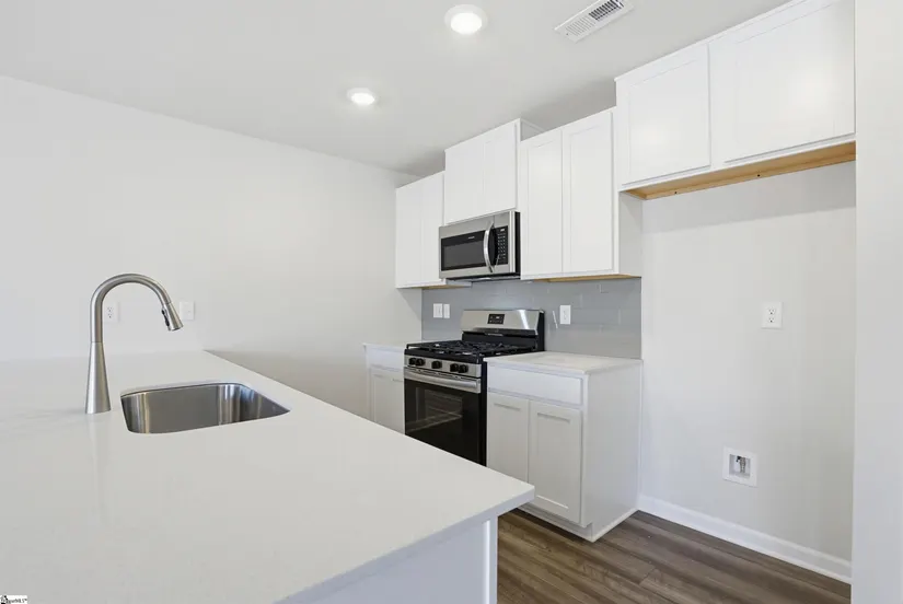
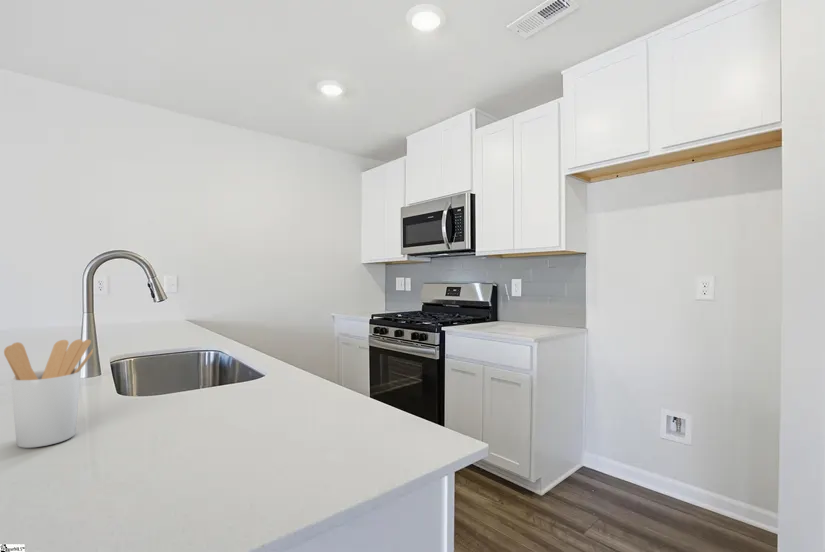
+ utensil holder (55, 386)
